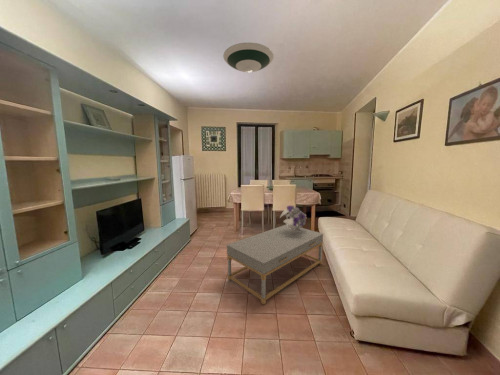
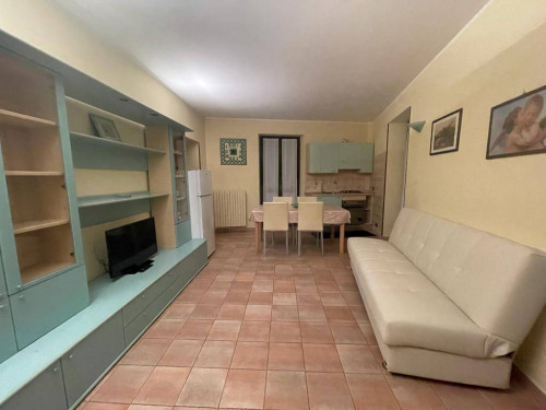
- coffee table (278, 255)
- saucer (248, 64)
- bouquet (291, 218)
